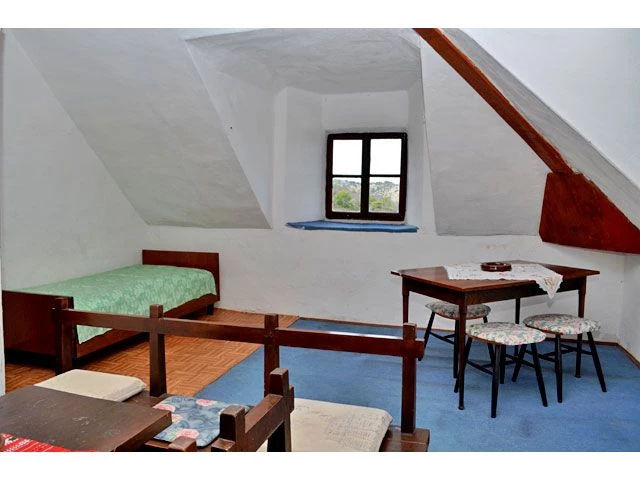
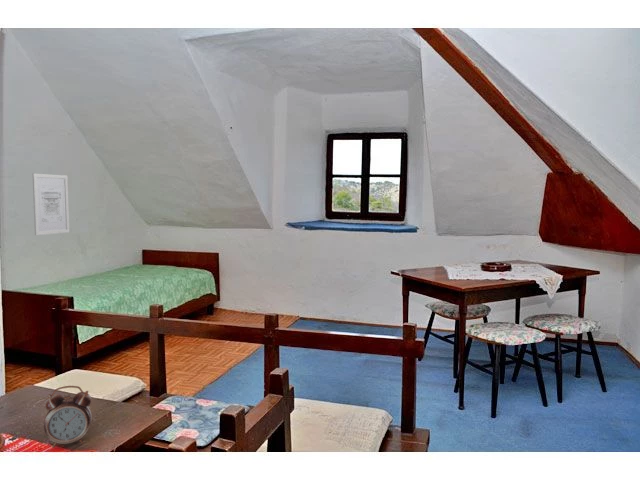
+ alarm clock (68, 414)
+ wall art (51, 204)
